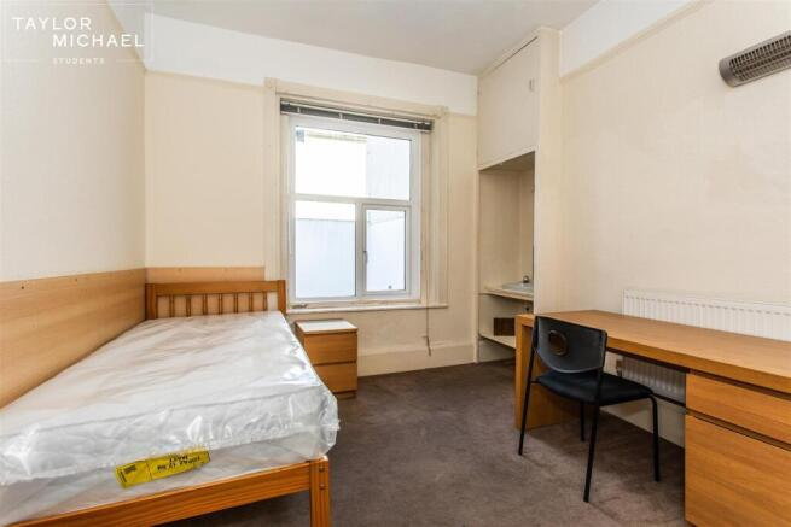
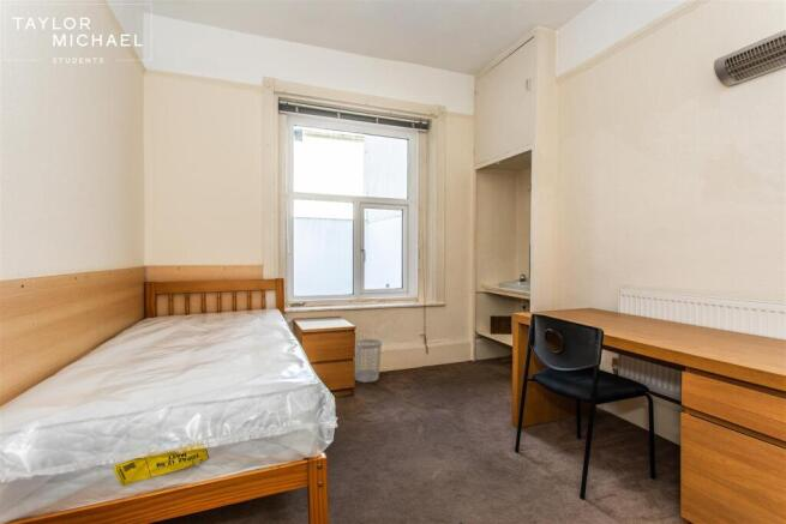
+ wastebasket (366, 360)
